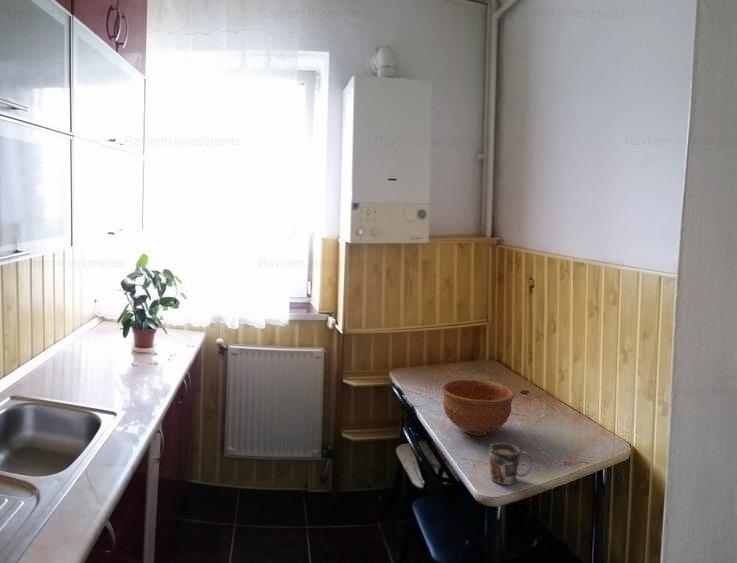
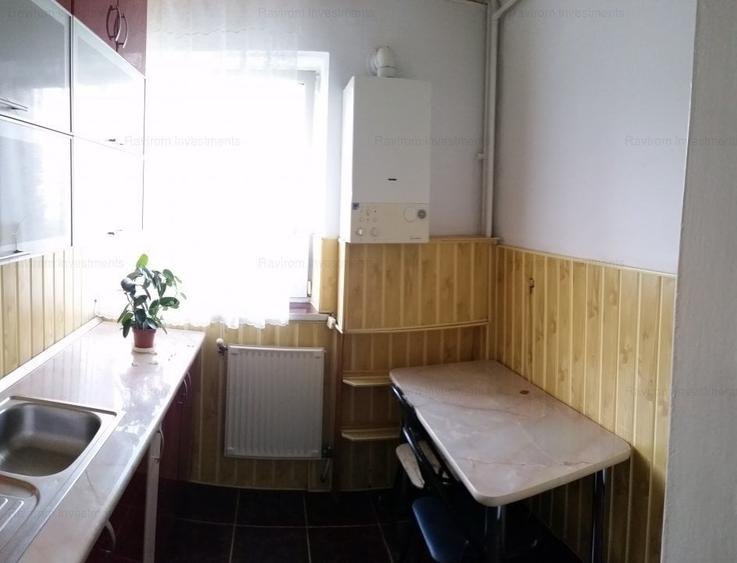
- bowl (476, 409)
- mug (510, 463)
